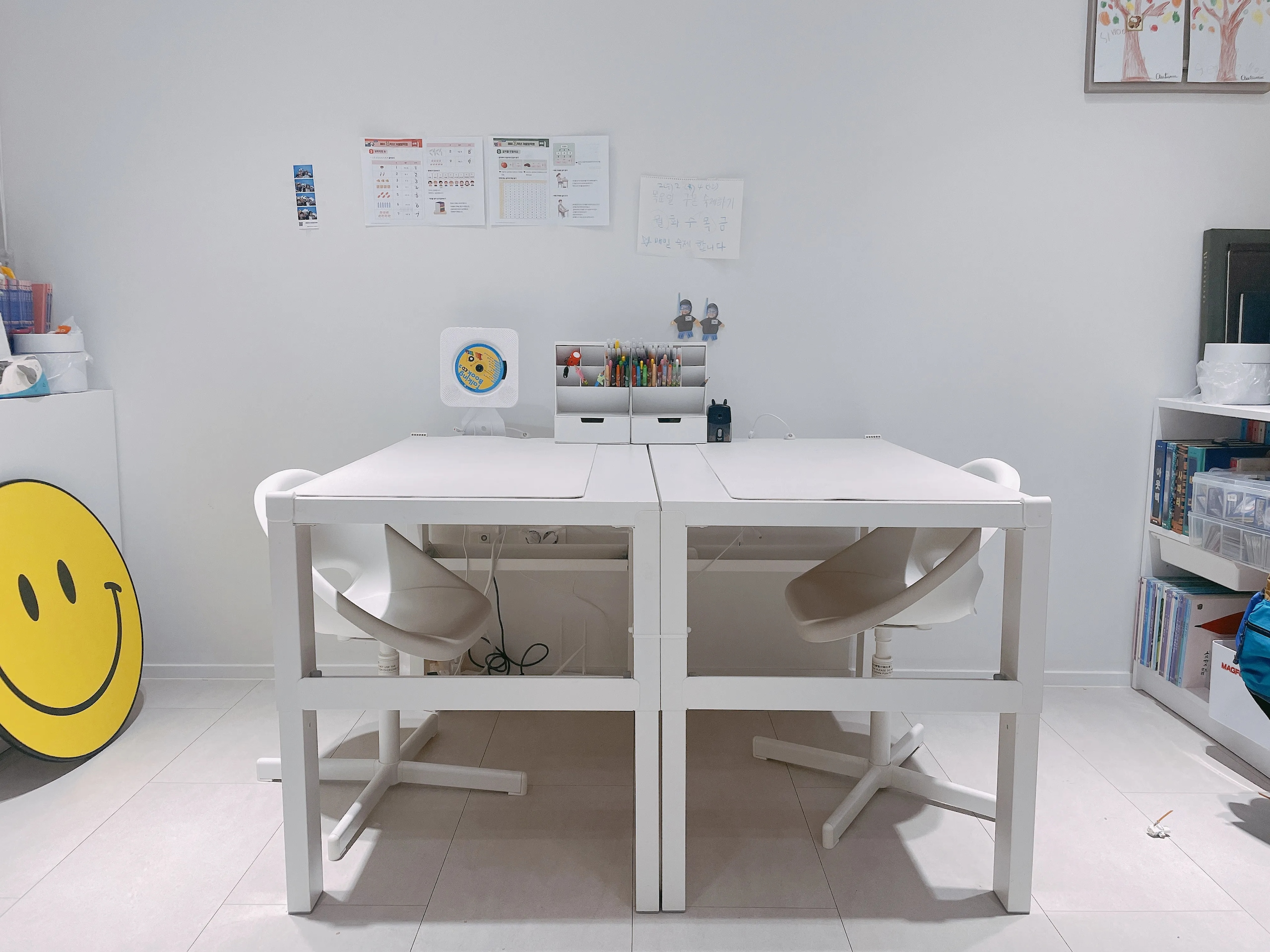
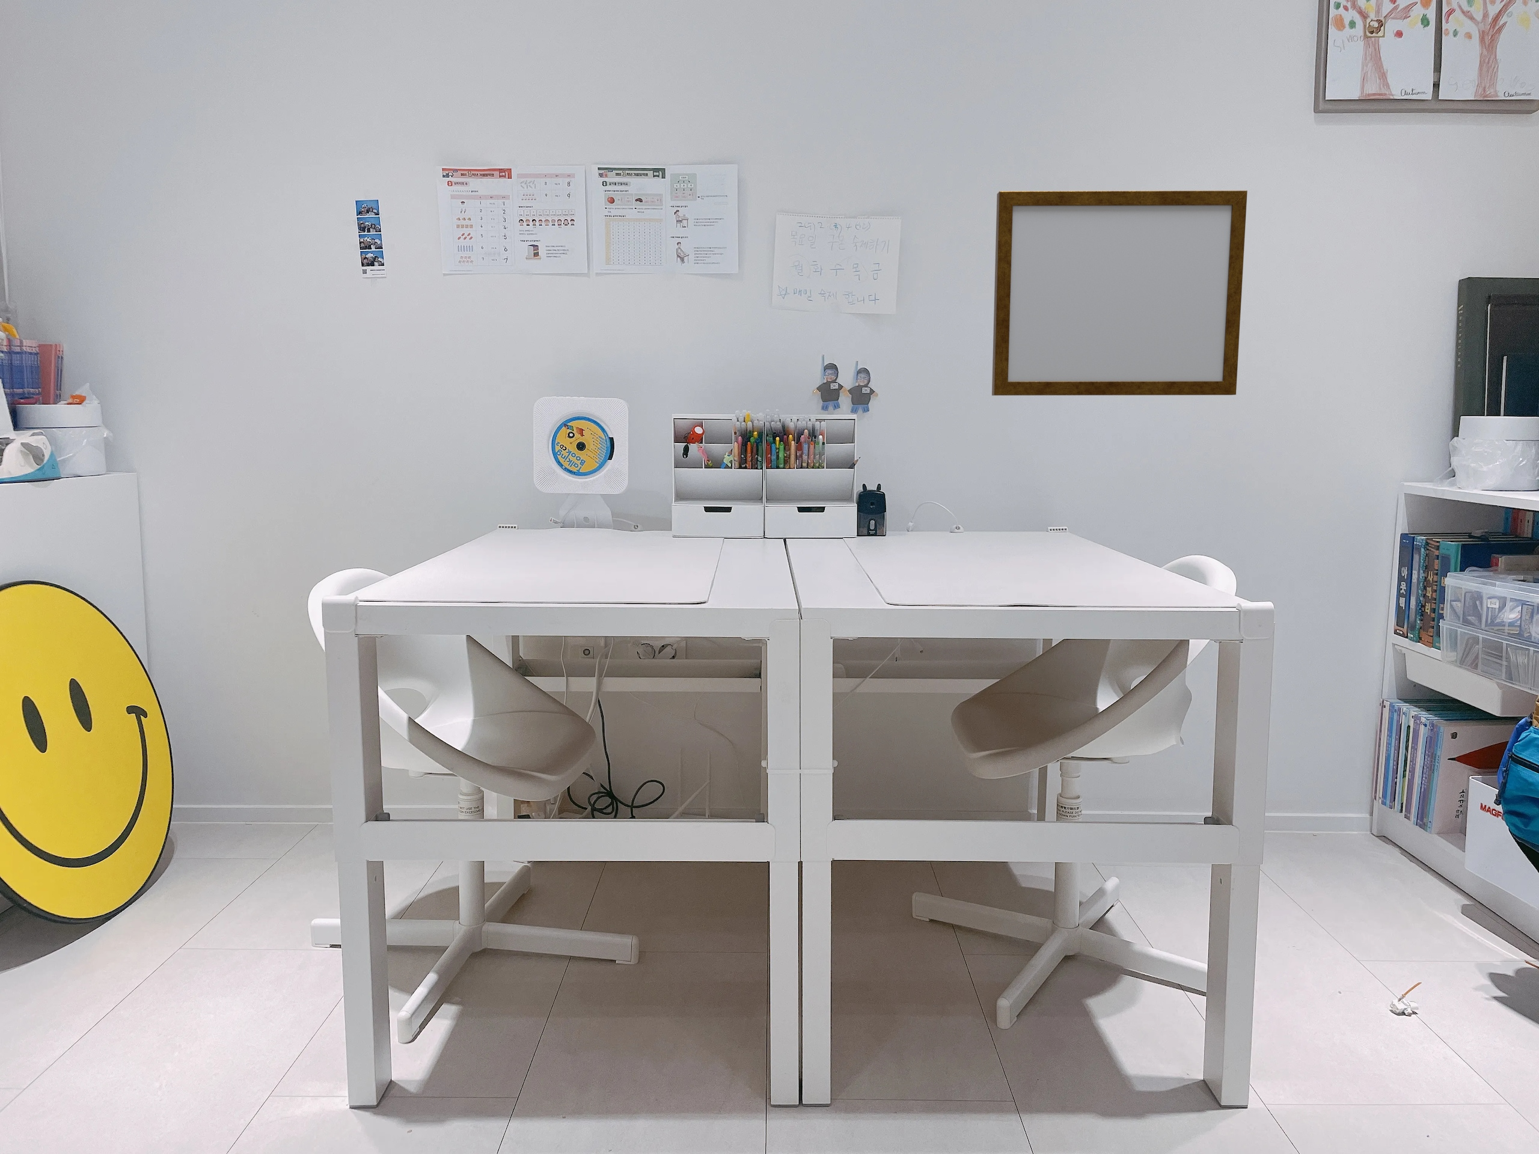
+ writing board (1117, 295)
